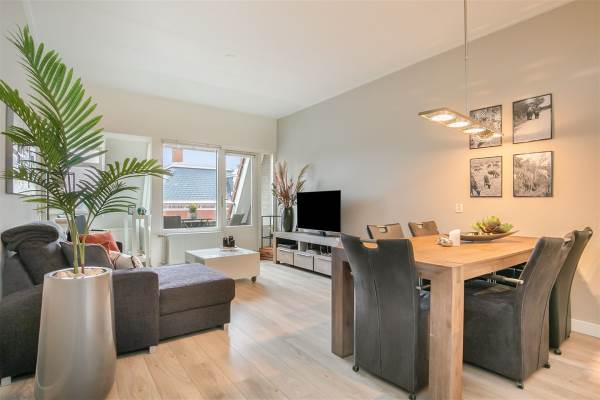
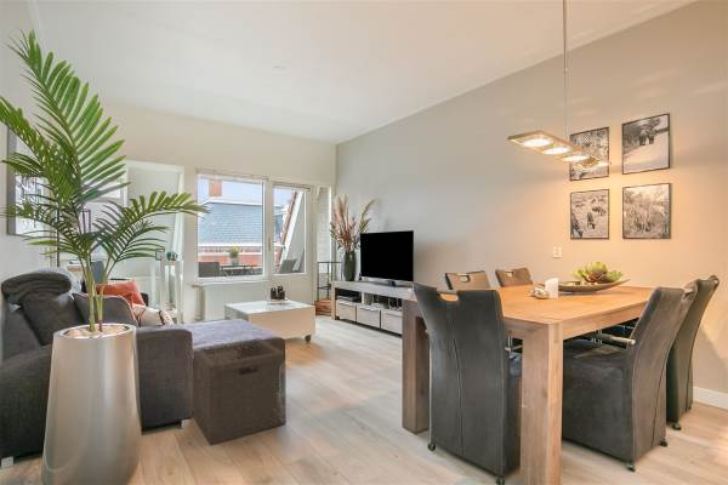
+ storage basket (238, 384)
